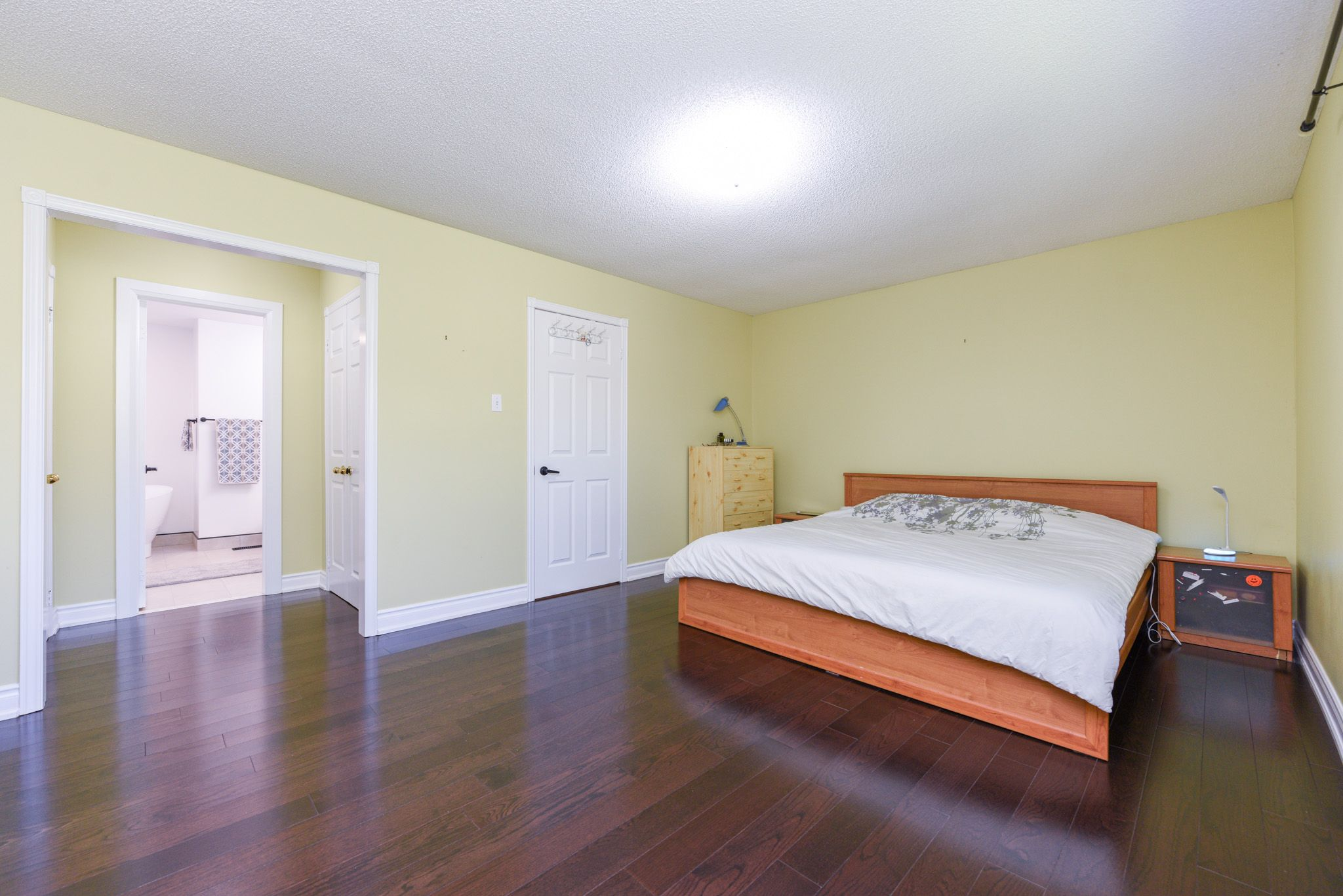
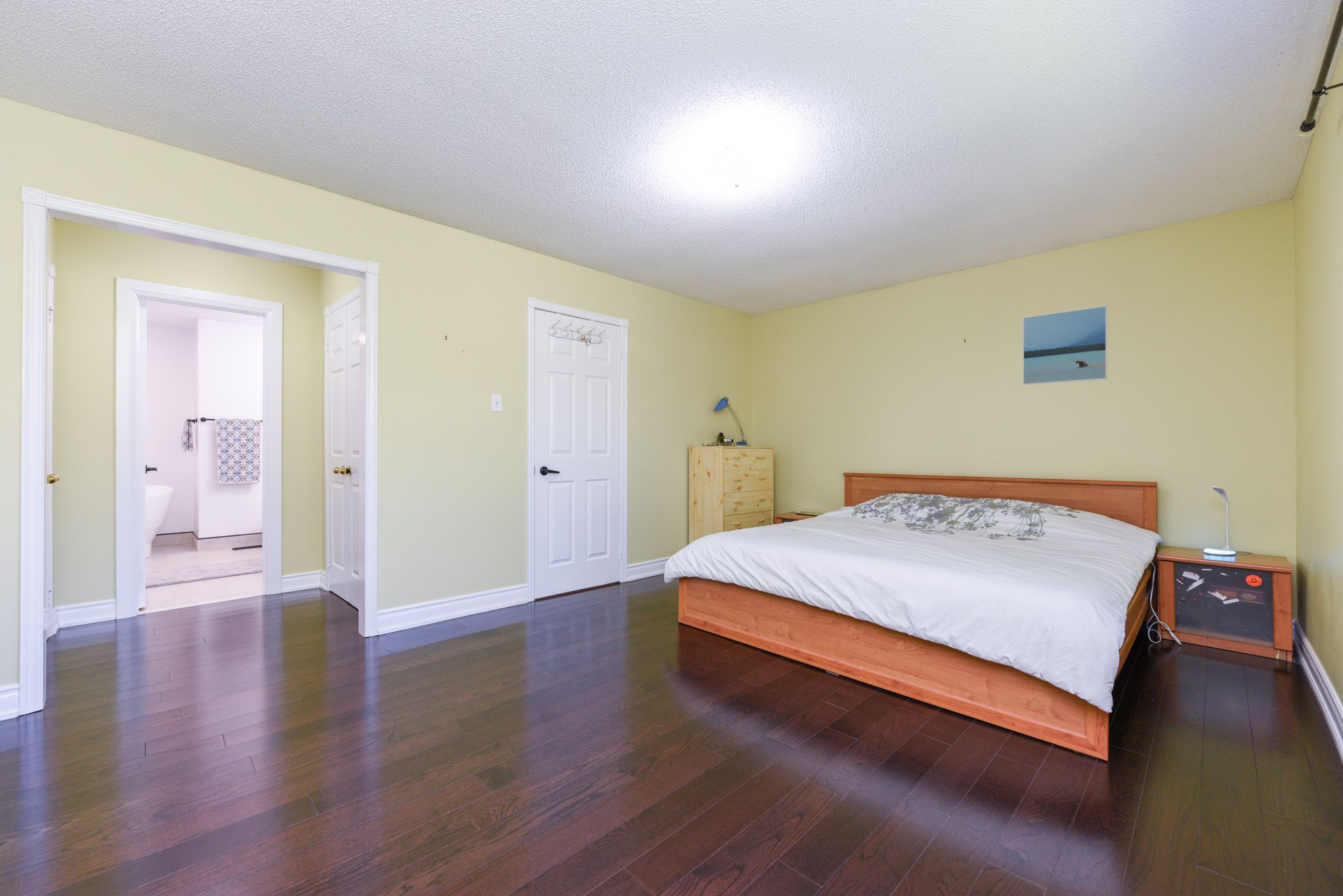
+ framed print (1063, 347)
